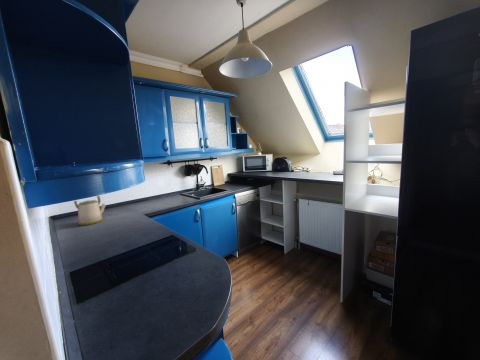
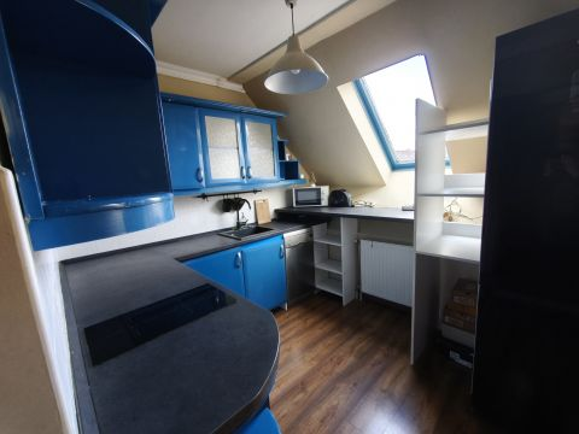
- kettle (91, 206)
